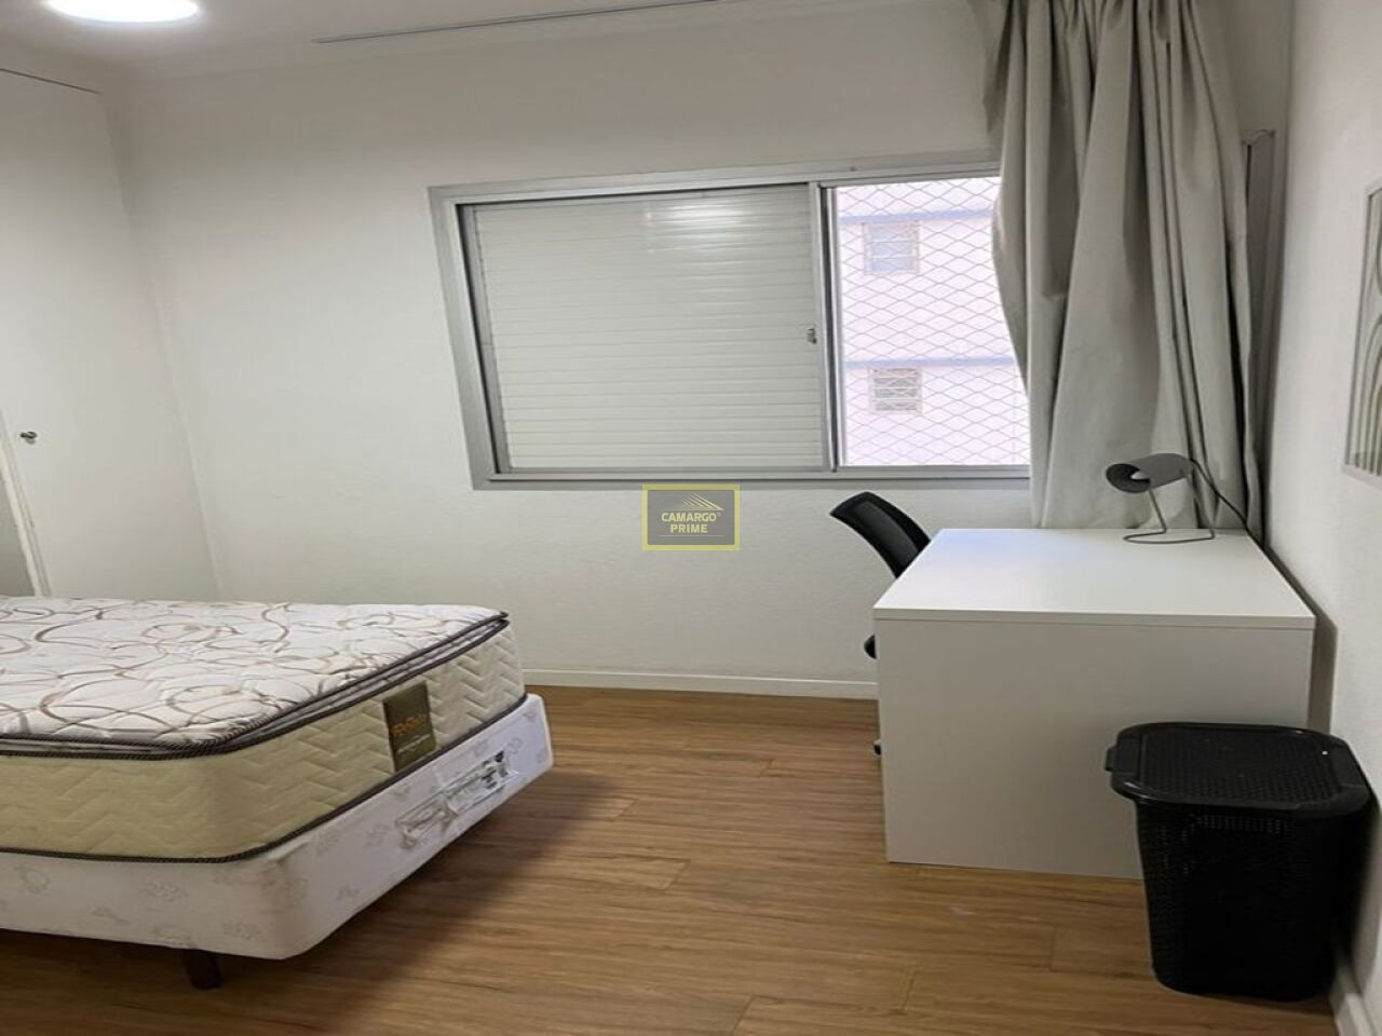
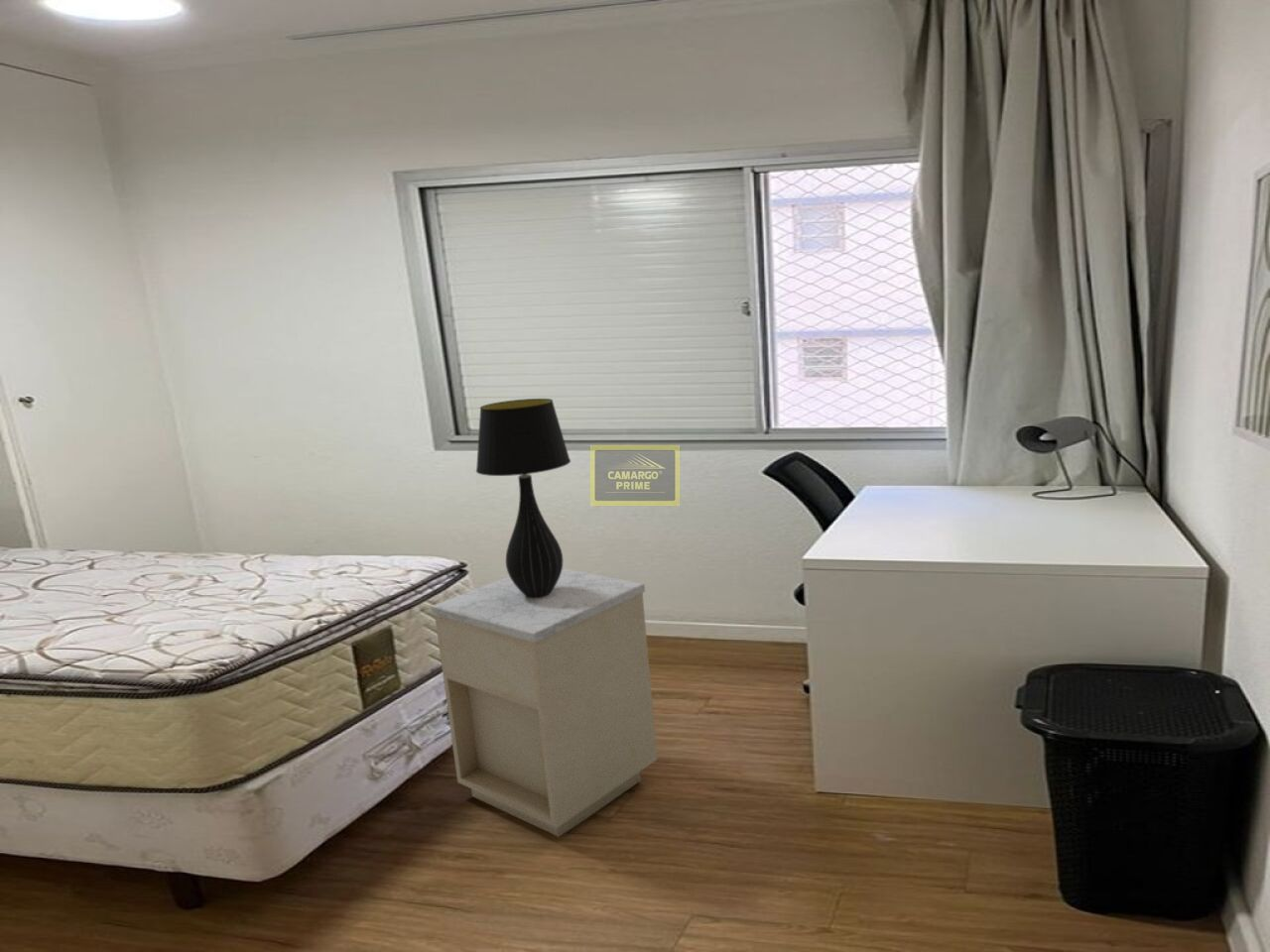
+ table lamp (527, 500)
+ nightstand (549, 692)
